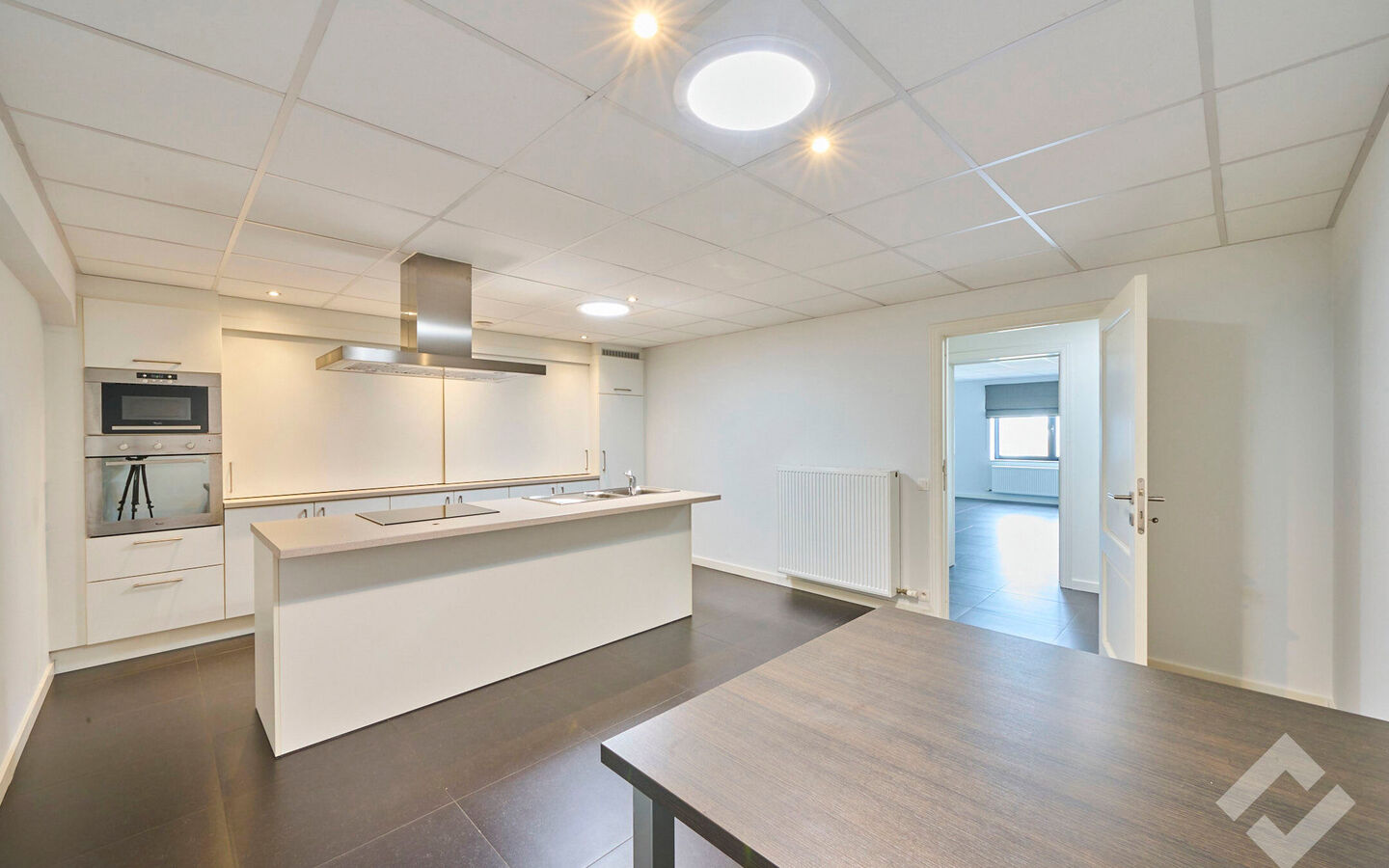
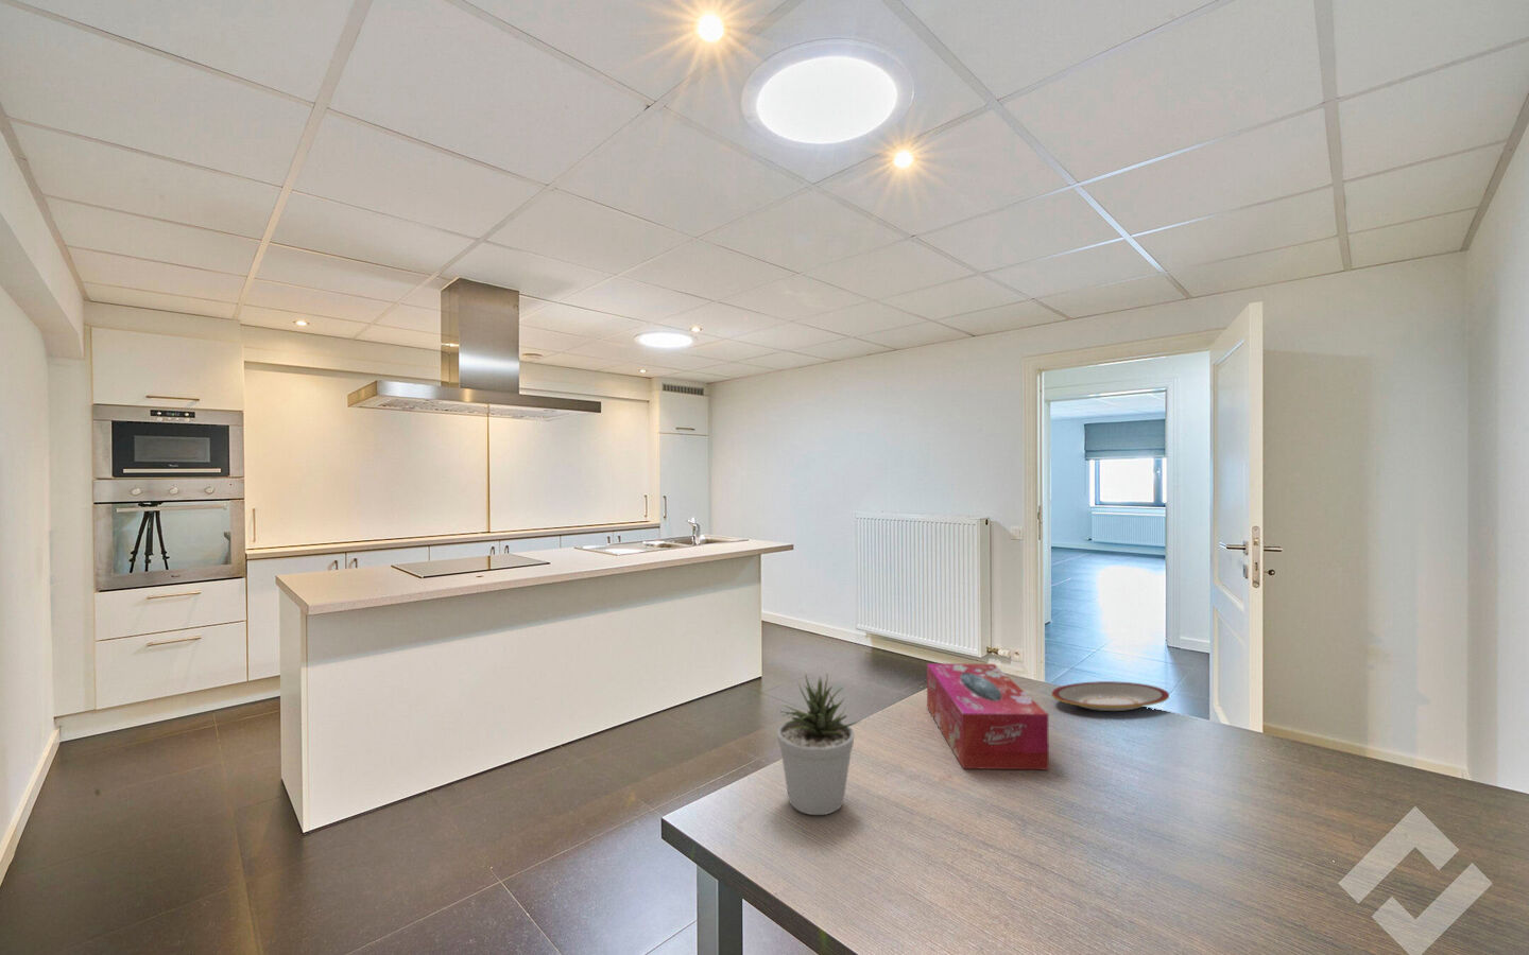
+ tissue box (980, 710)
+ potted plant (819, 739)
+ plate (1110, 699)
